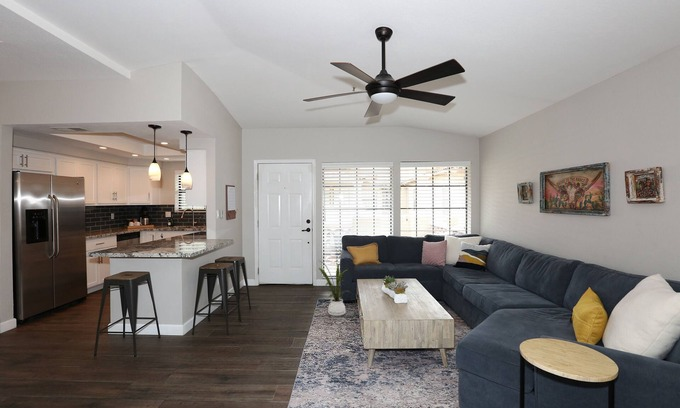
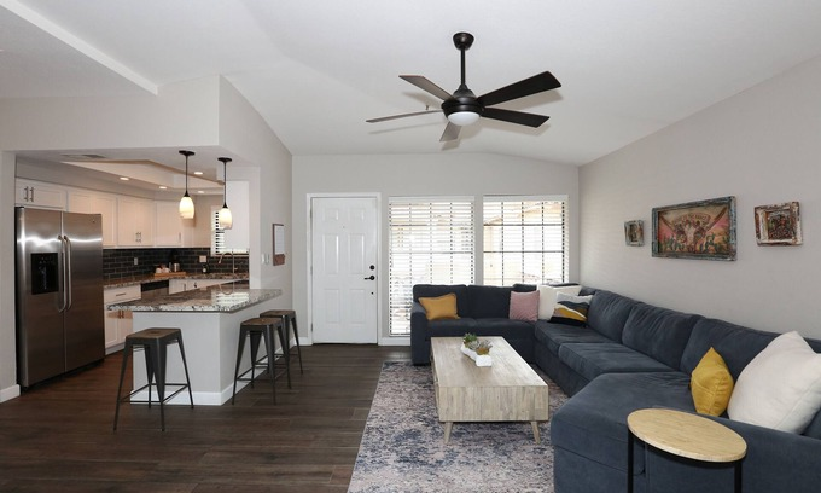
- house plant (334, 286)
